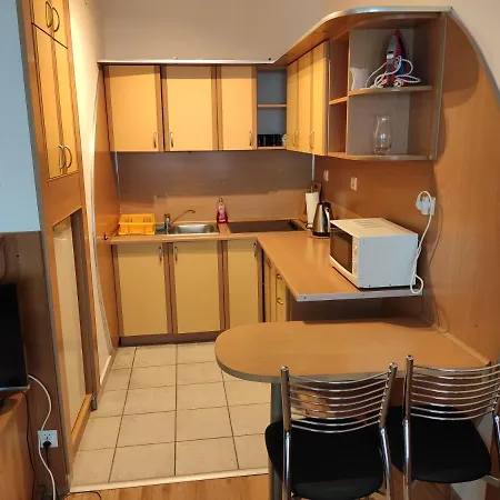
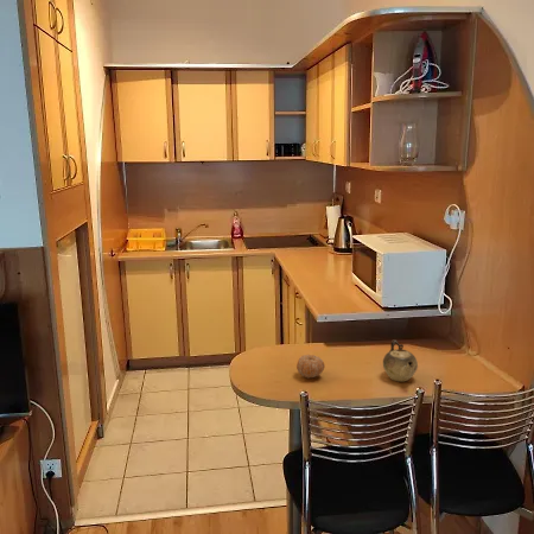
+ teapot (401, 362)
+ fruit (310, 365)
